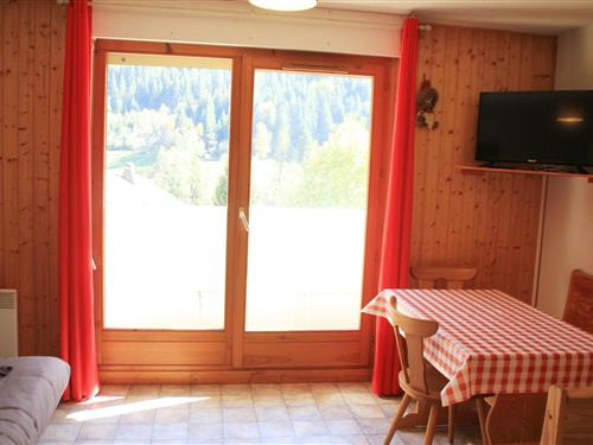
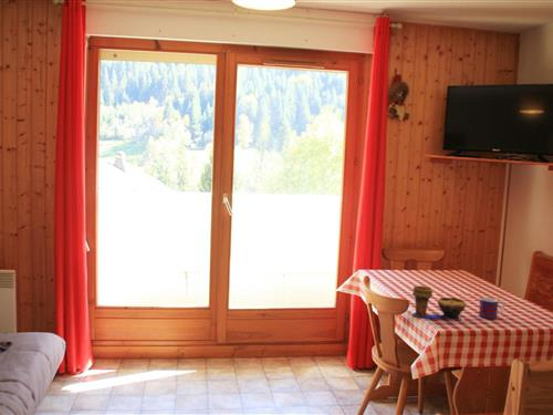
+ decorative bowl (438, 302)
+ mug (492, 308)
